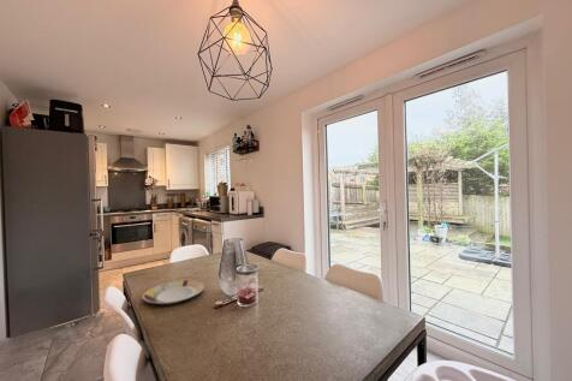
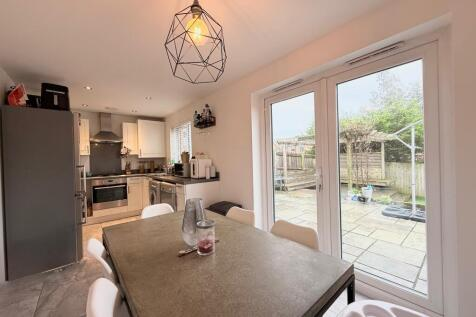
- plate (174, 292)
